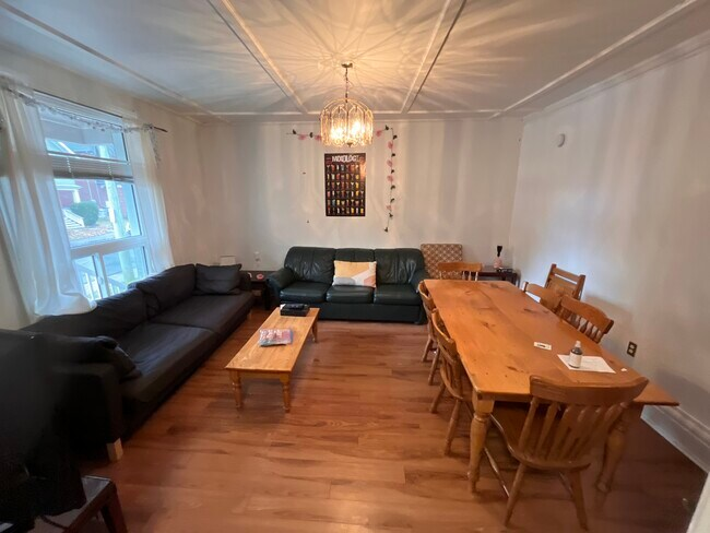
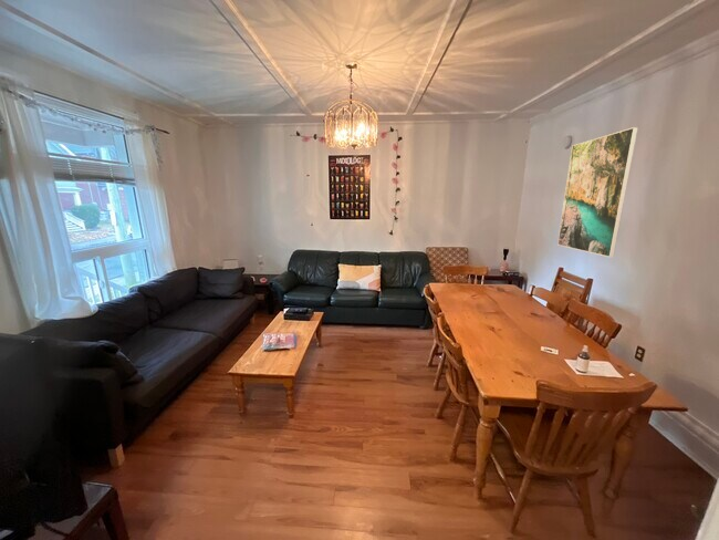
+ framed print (591, 196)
